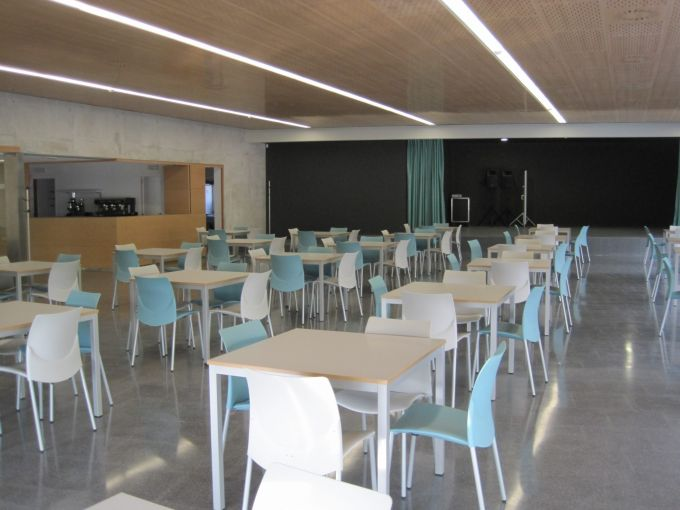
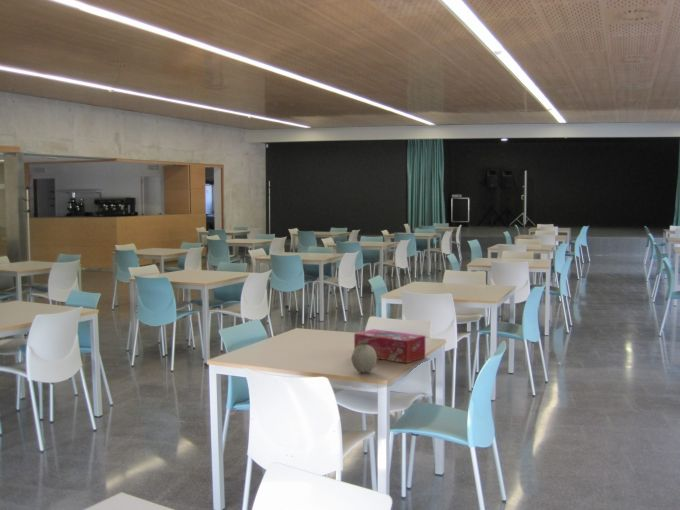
+ tissue box (389, 345)
+ fruit (363, 354)
